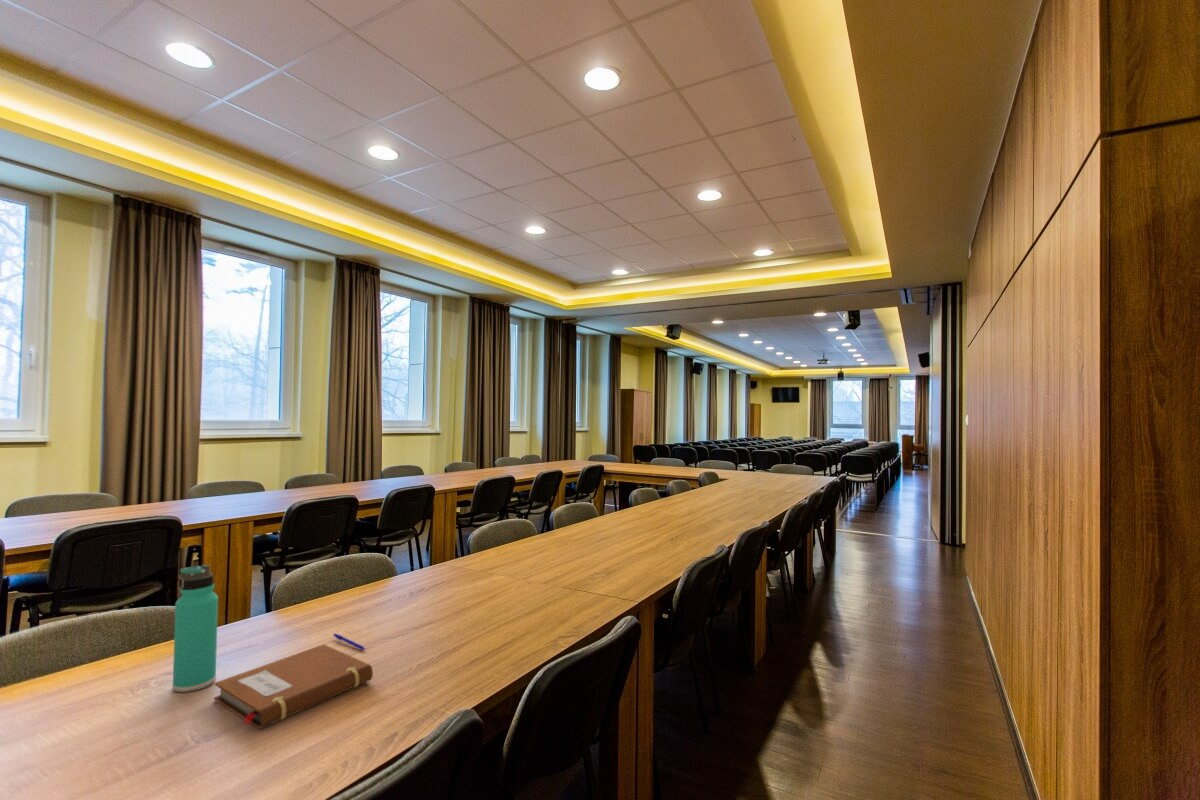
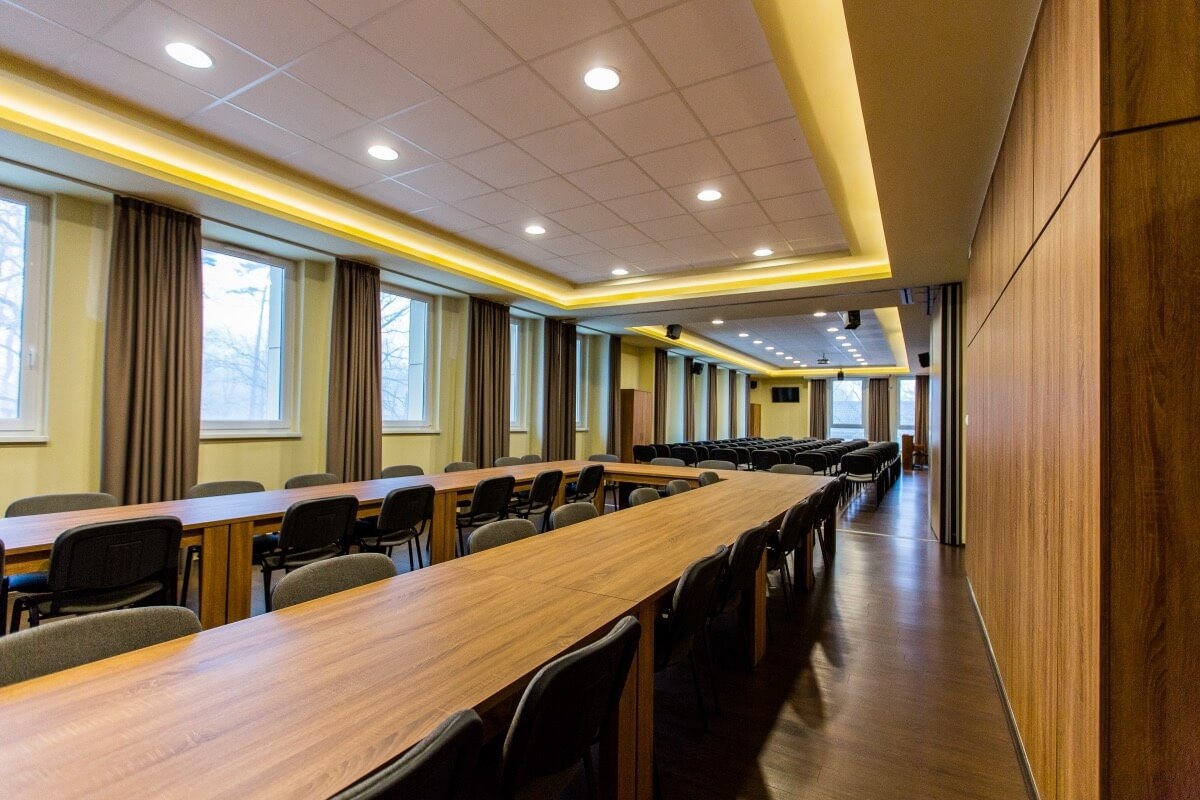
- thermos bottle (196, 624)
- notebook (293, 683)
- pen (349, 641)
